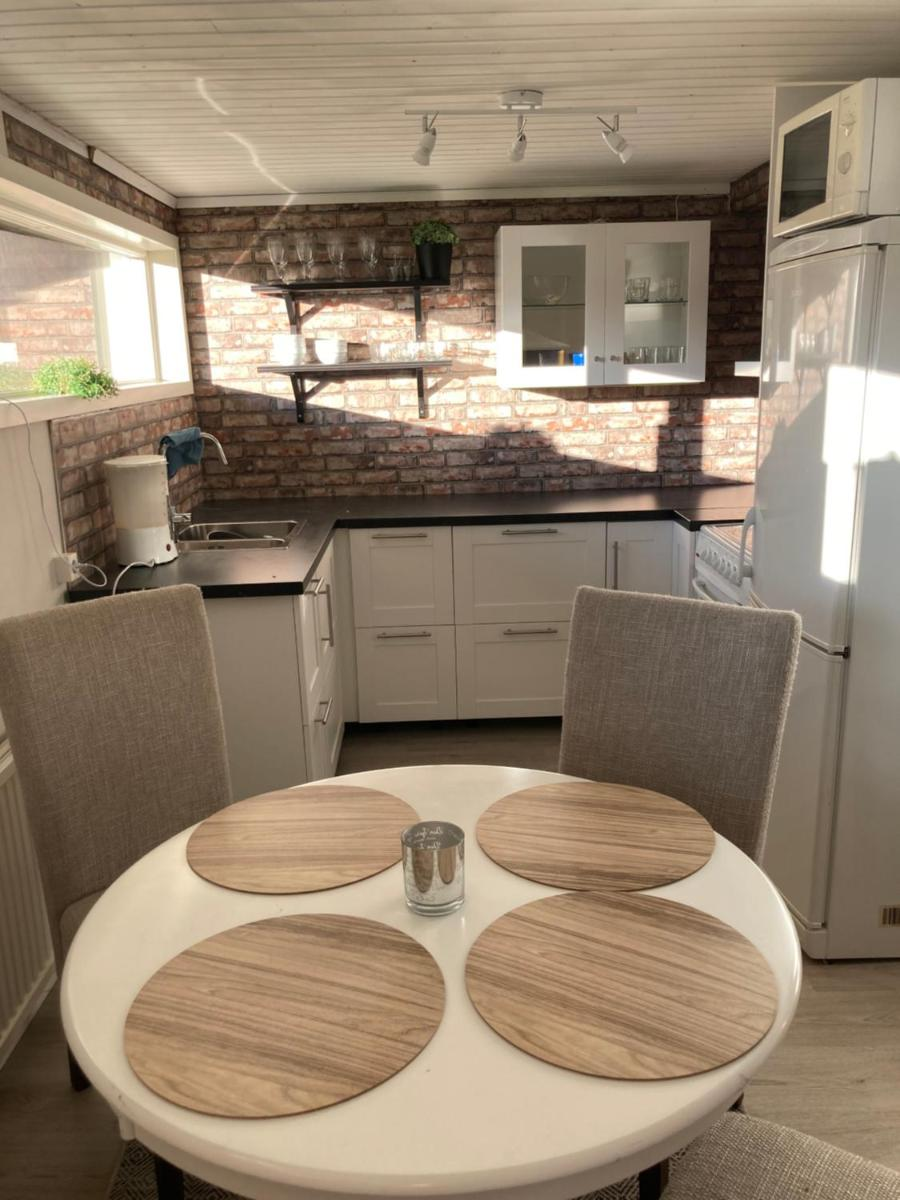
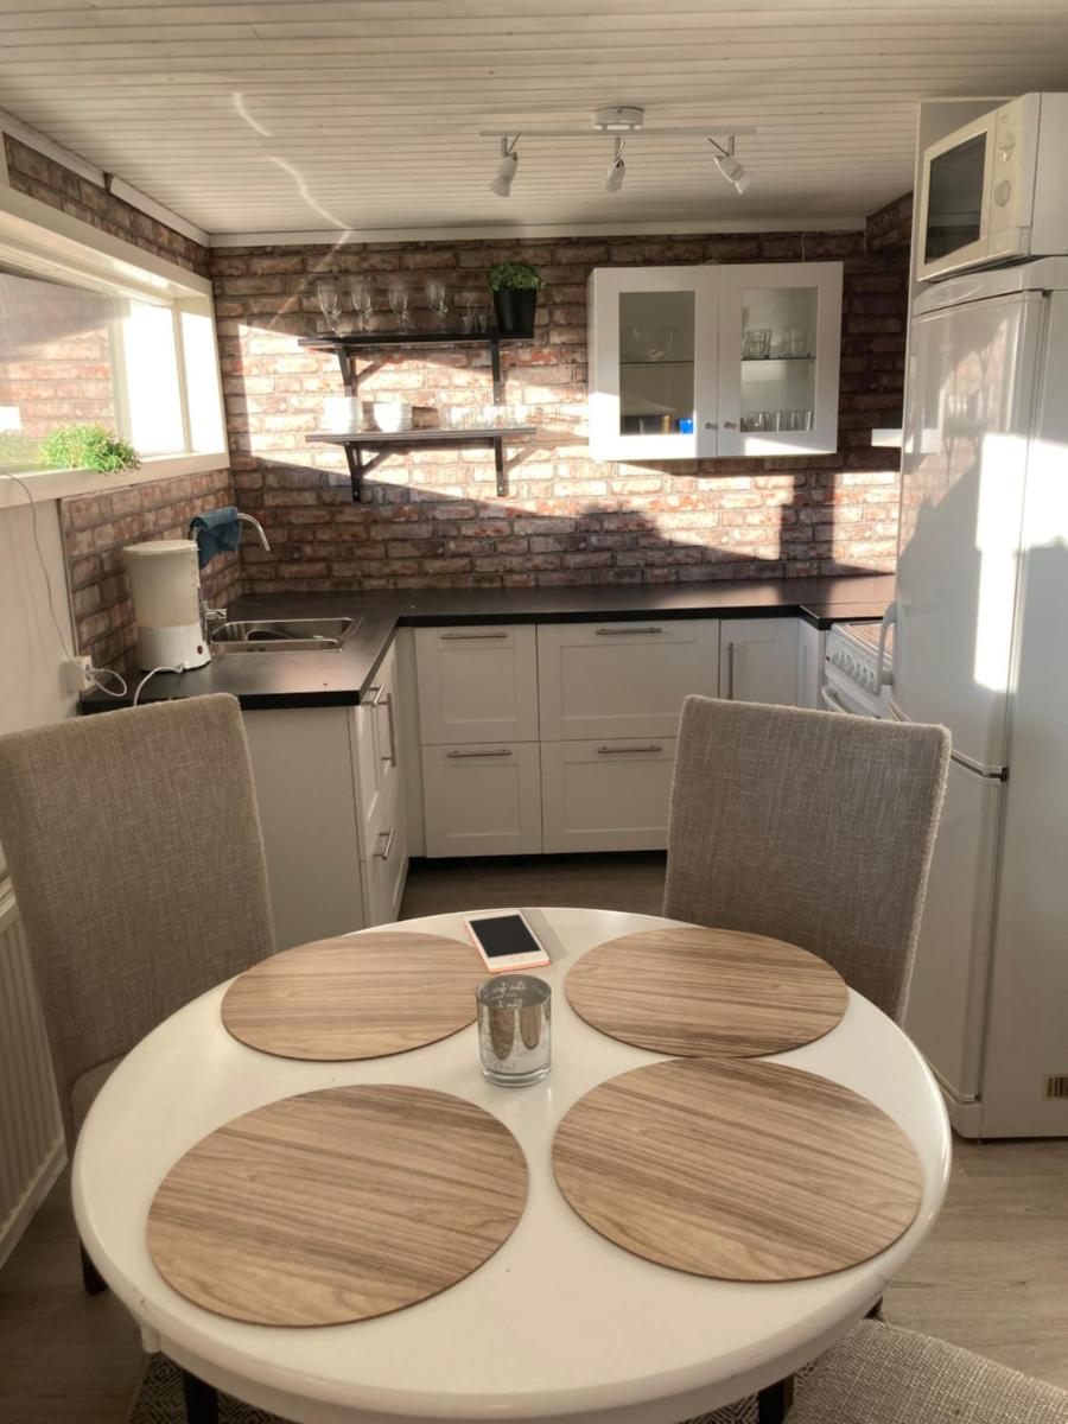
+ cell phone (504, 939)
